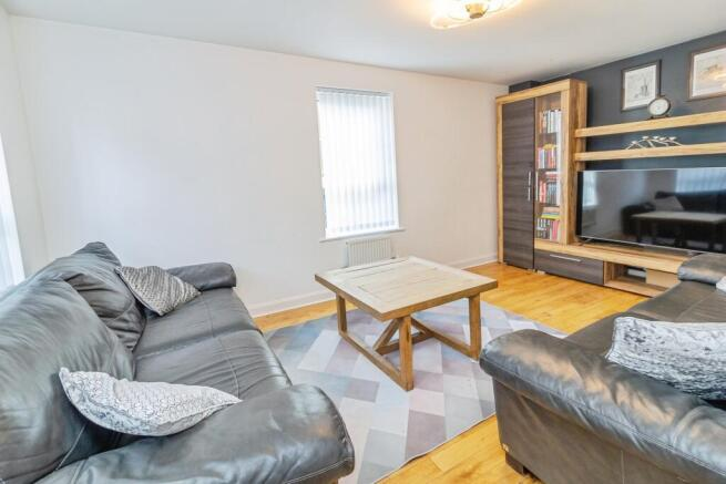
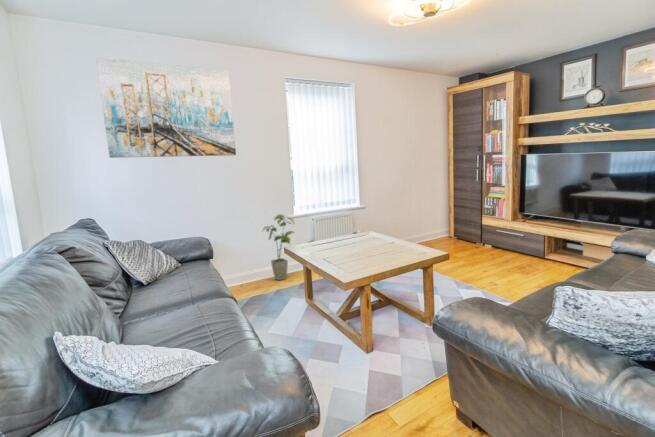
+ house plant (281, 246)
+ wall art (173, 111)
